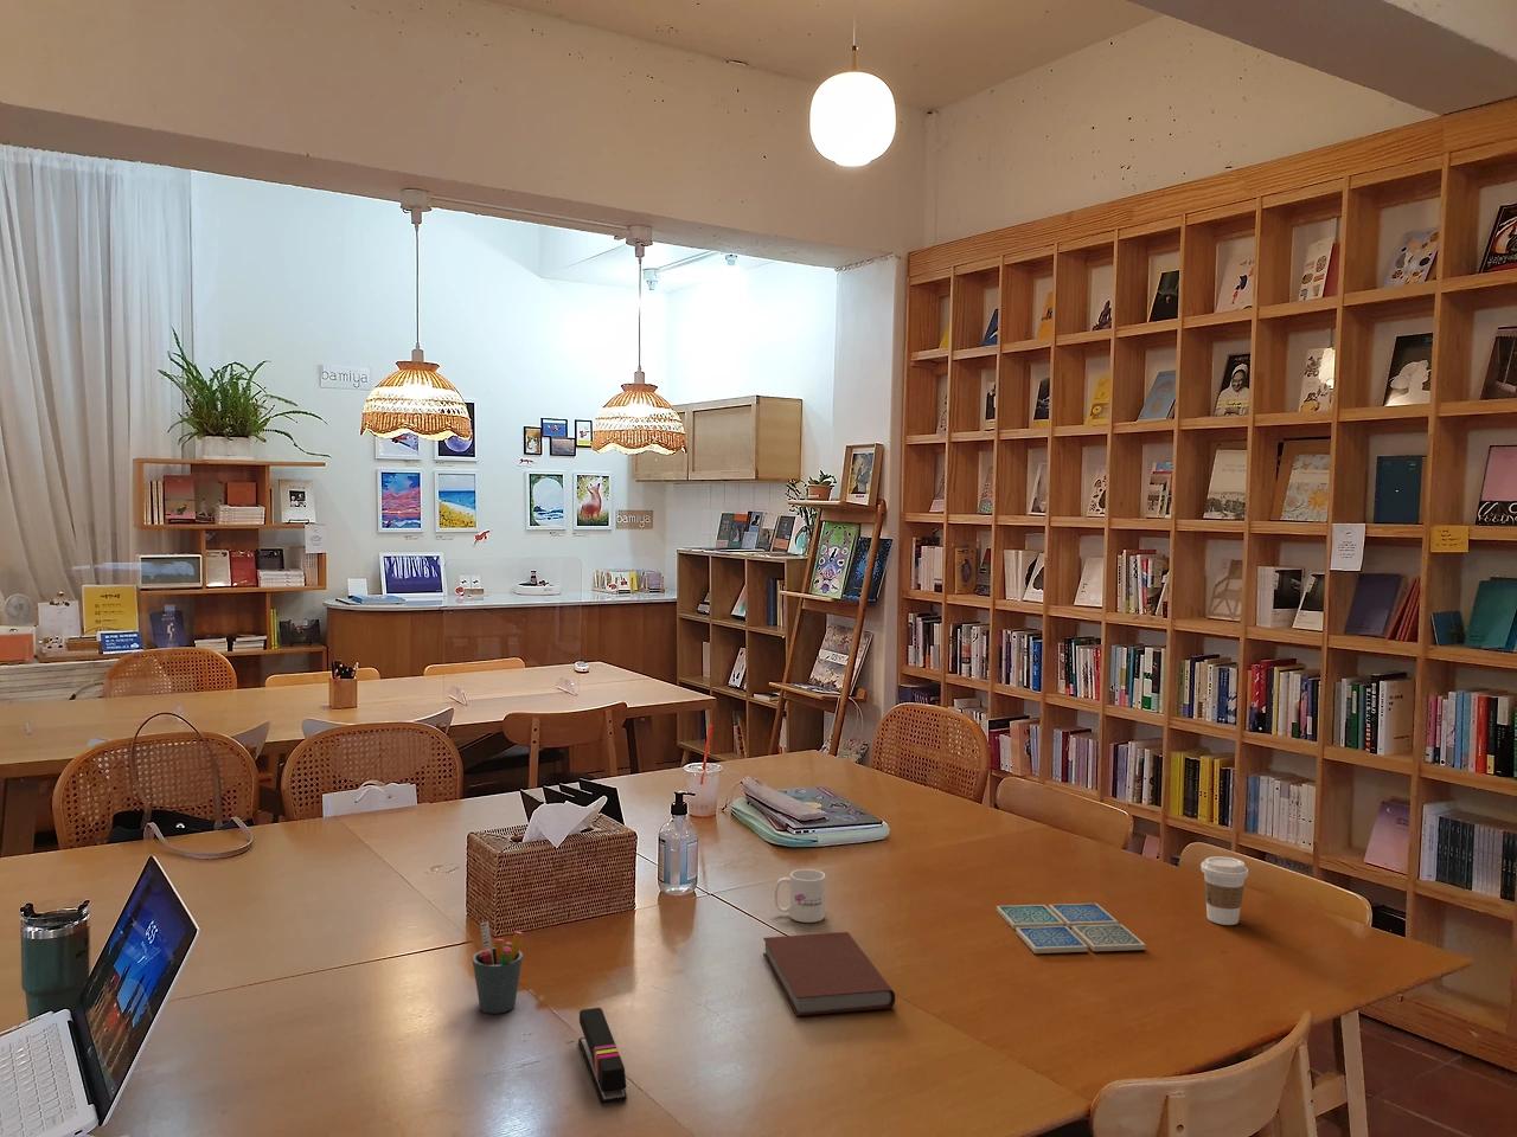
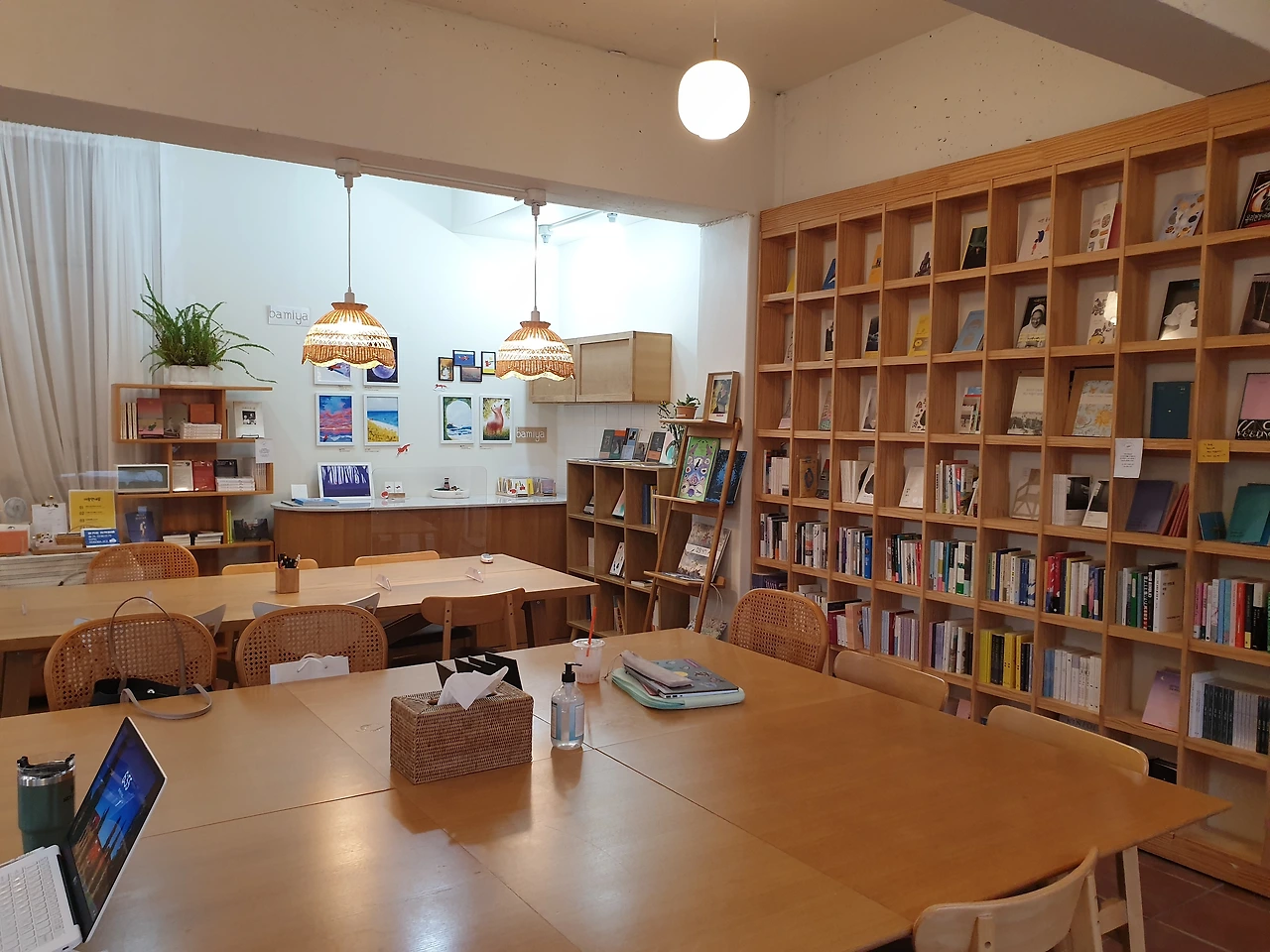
- mug (799, 895)
- coffee cup (1223, 890)
- pen holder (498, 966)
- book (825, 970)
- stapler (601, 1052)
- drink coaster (1068, 926)
